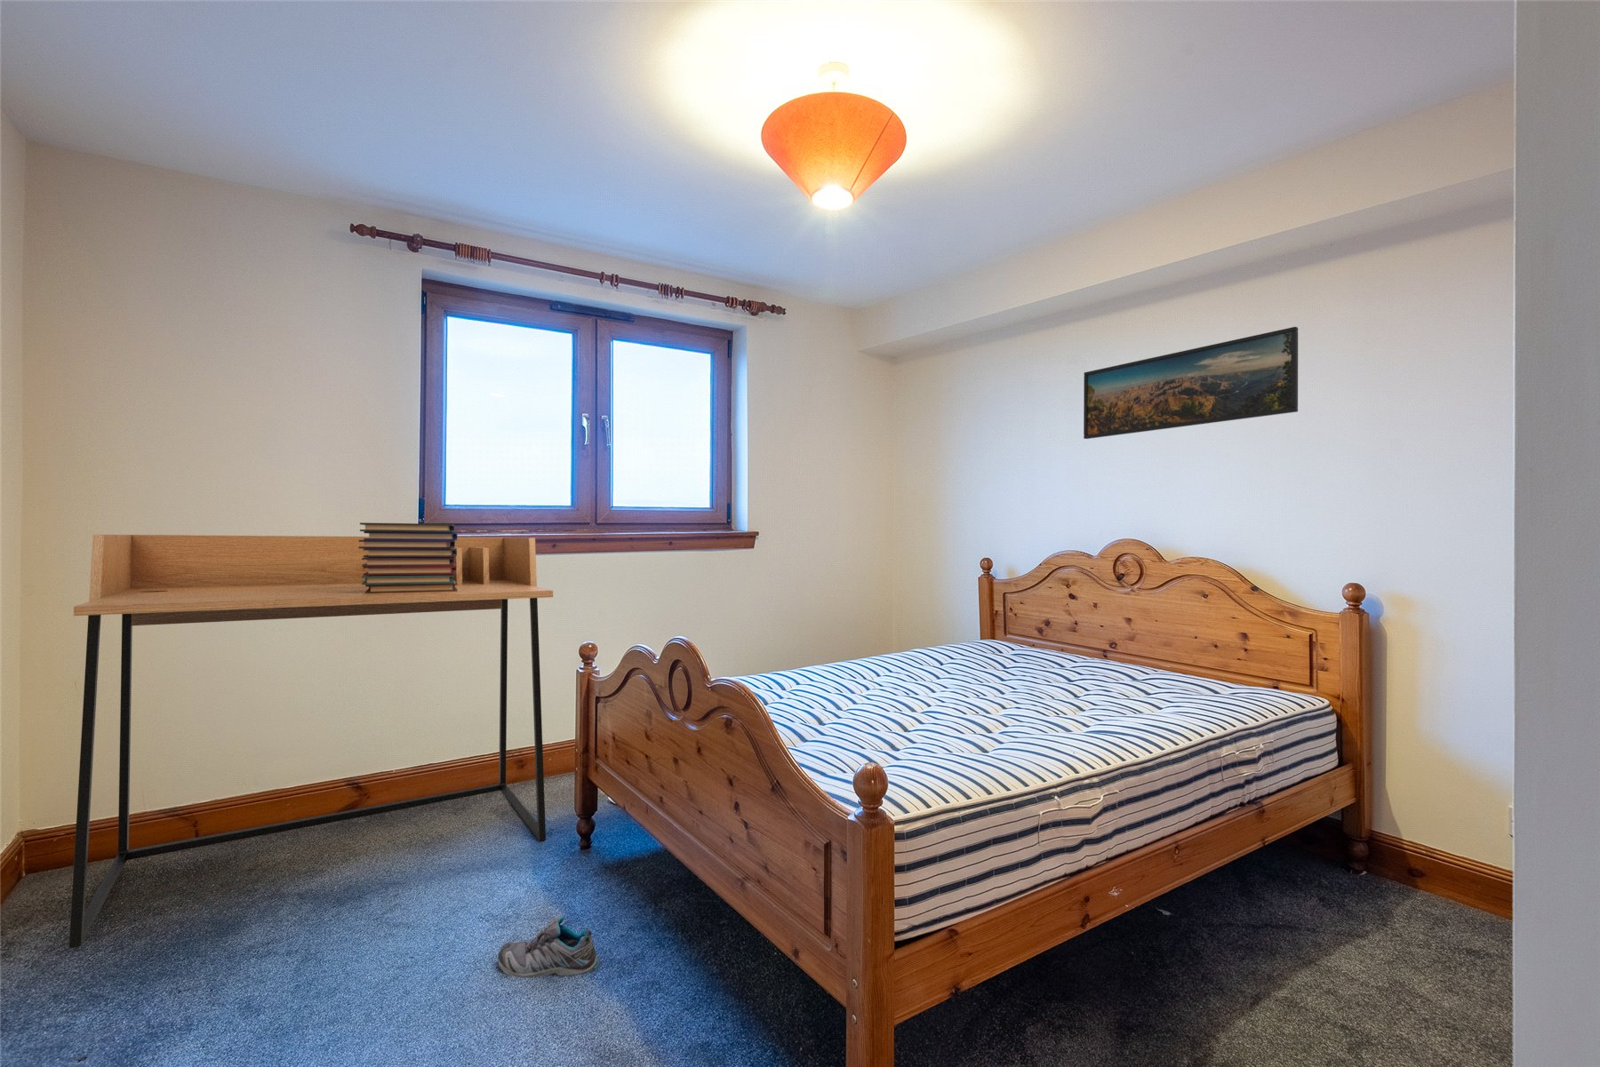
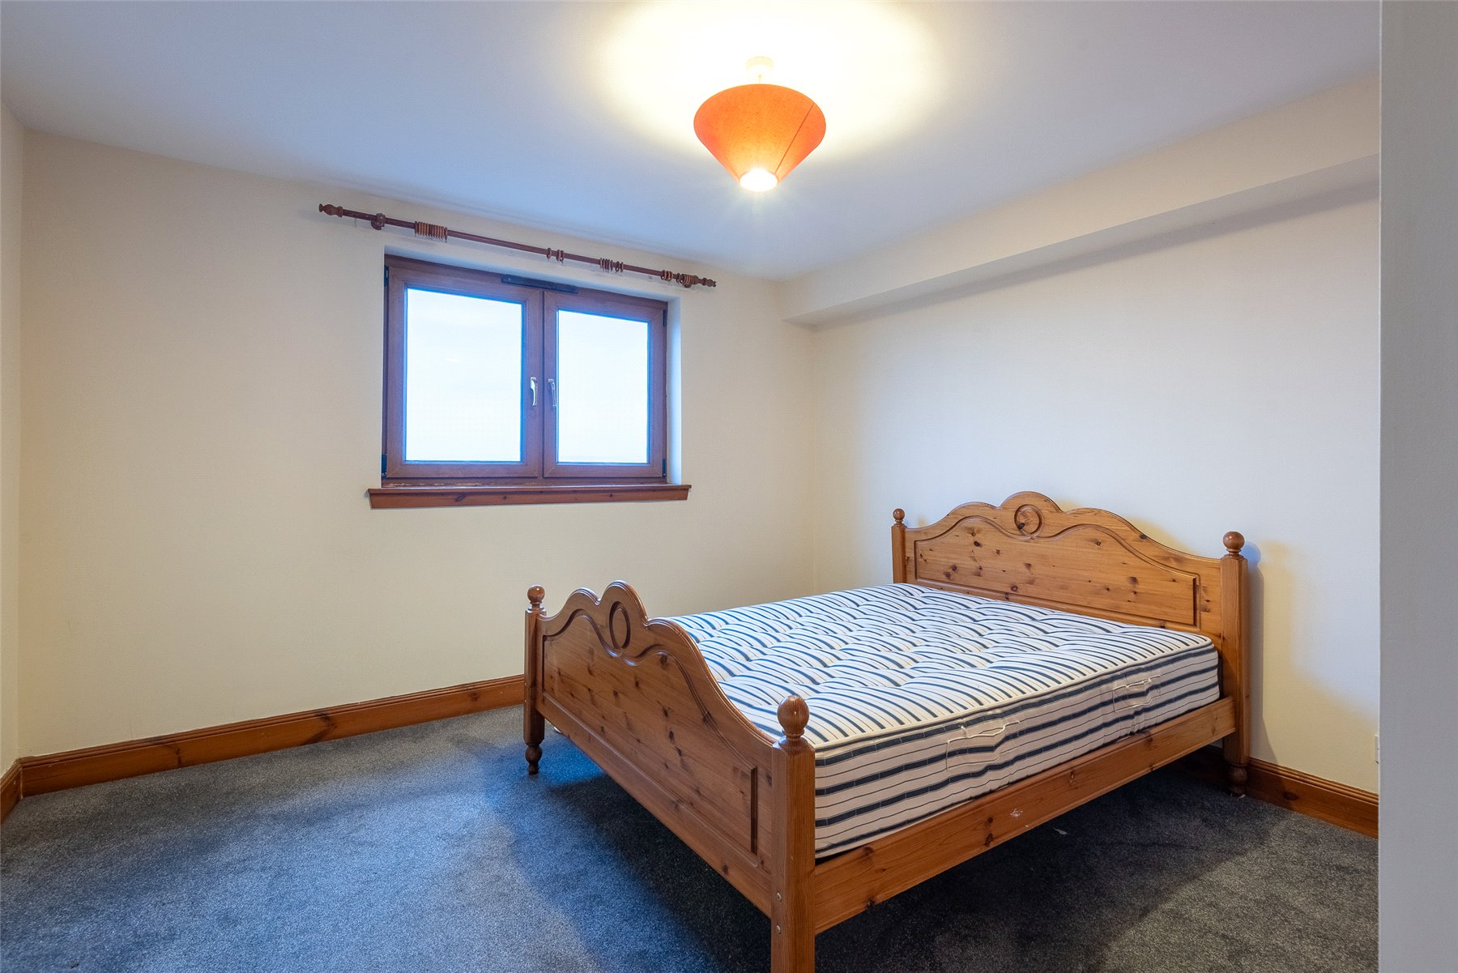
- book stack (410, 556)
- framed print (1178, 389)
- shoe (548, 942)
- desk (342, 616)
